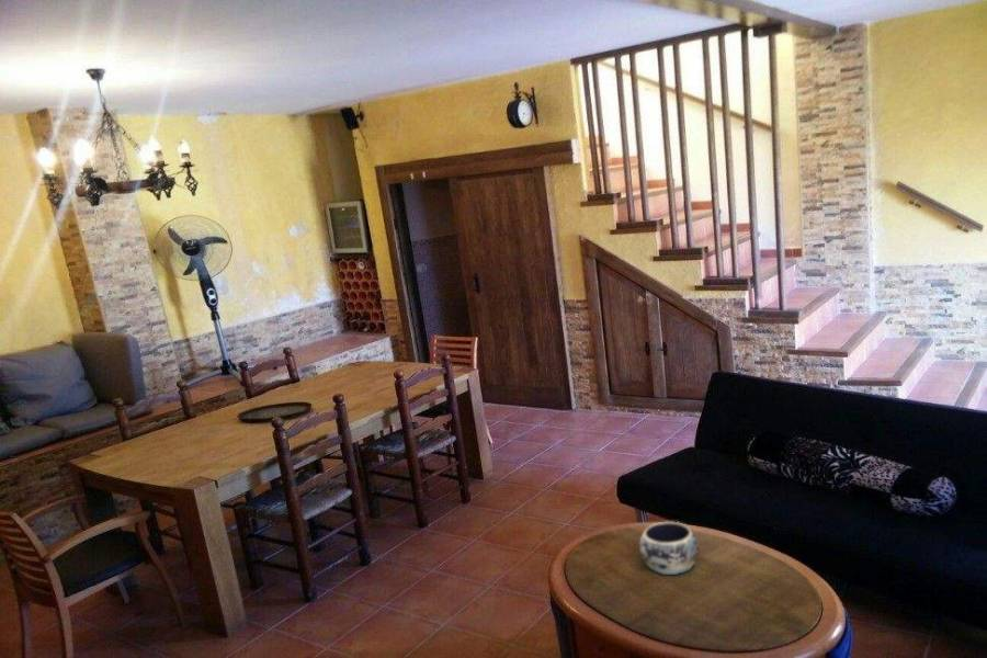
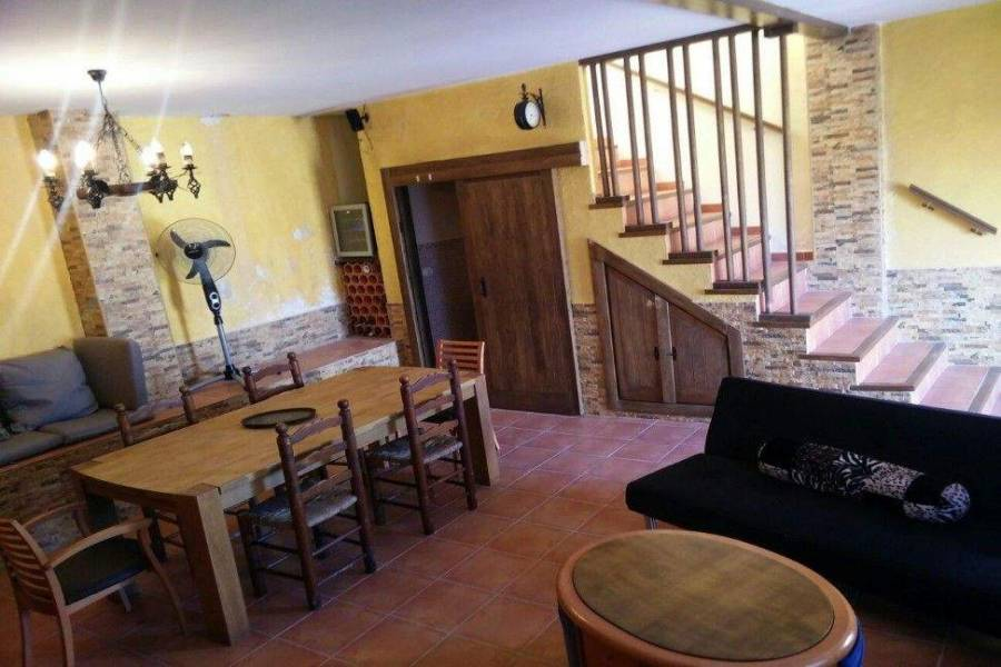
- decorative bowl (669, 547)
